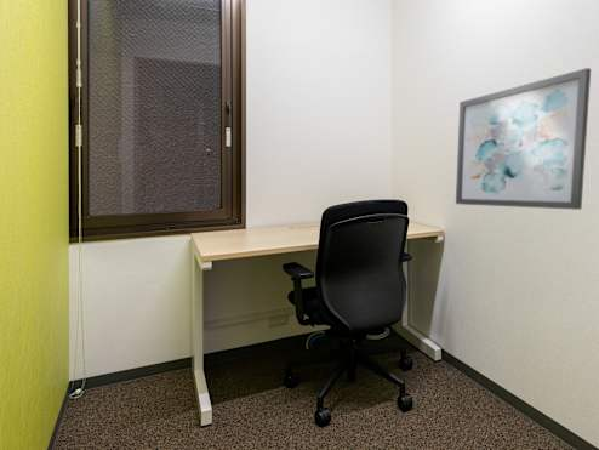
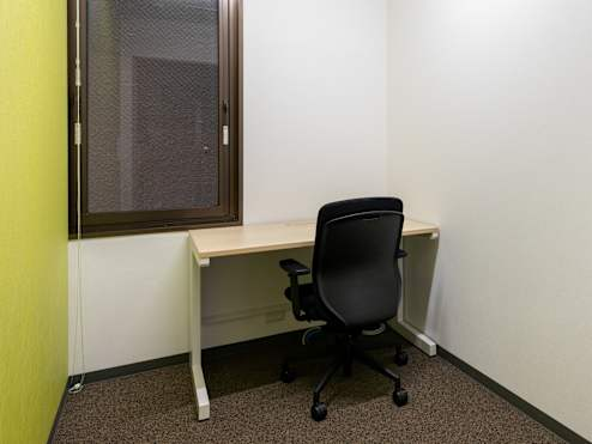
- wall art (512, 147)
